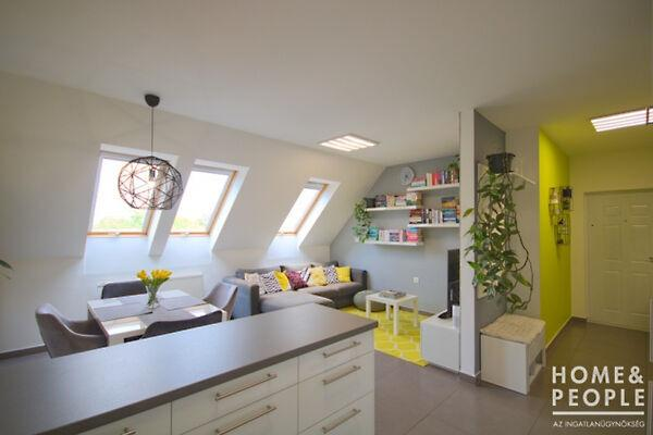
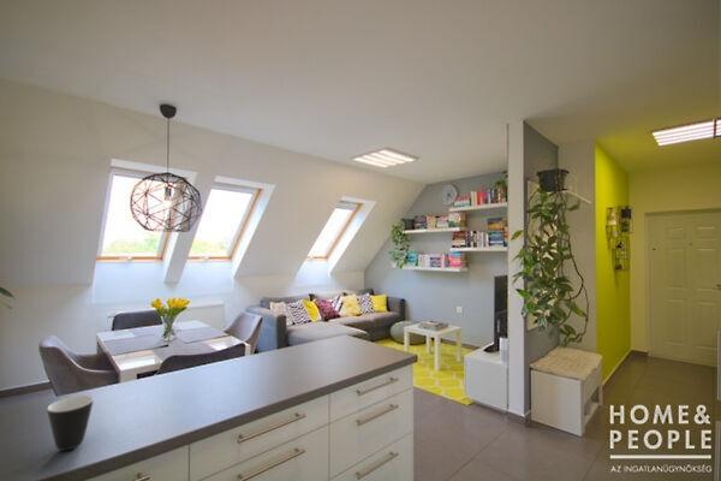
+ mug (70, 423)
